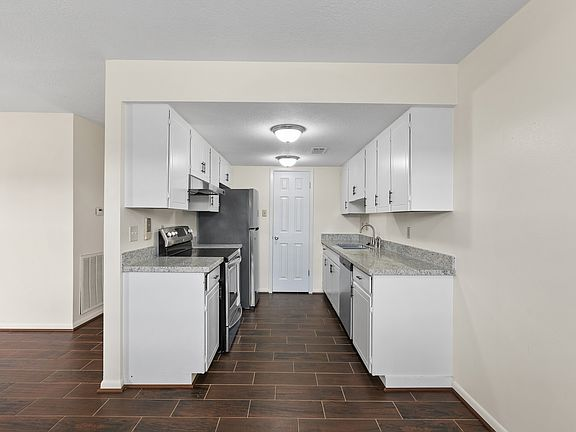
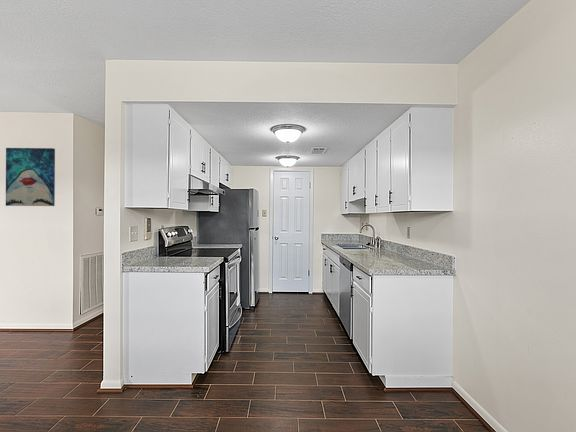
+ wall art (30, 177)
